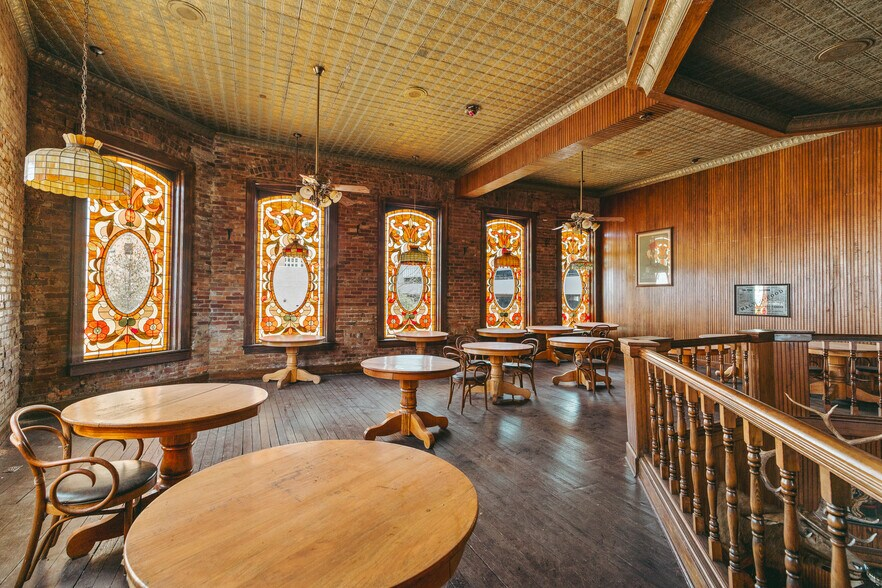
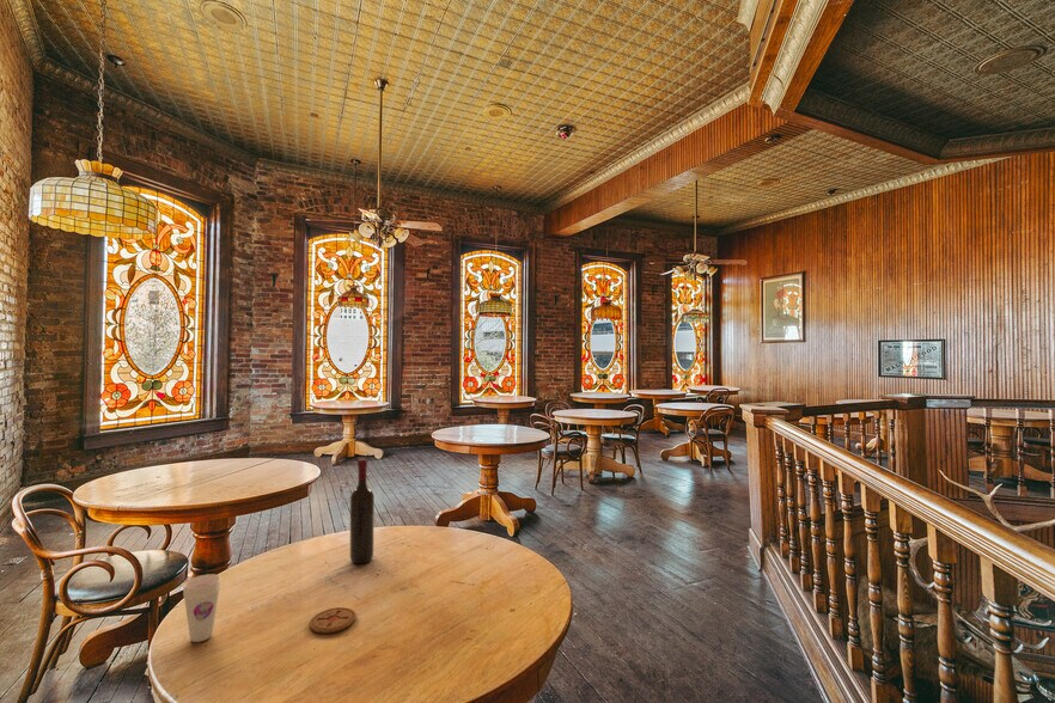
+ cup (201, 609)
+ coaster (333, 619)
+ wine bottle (361, 509)
